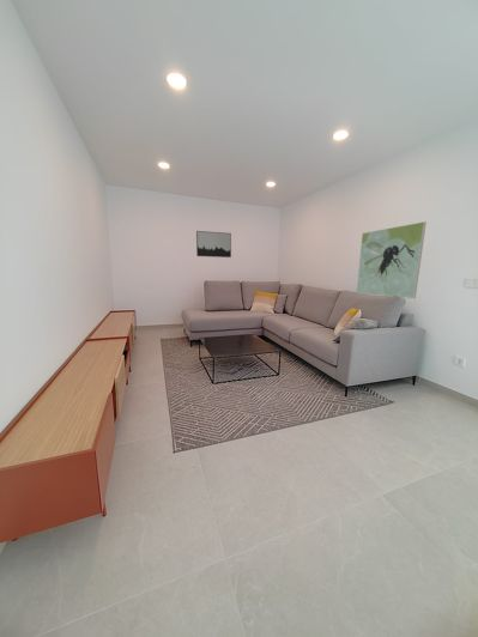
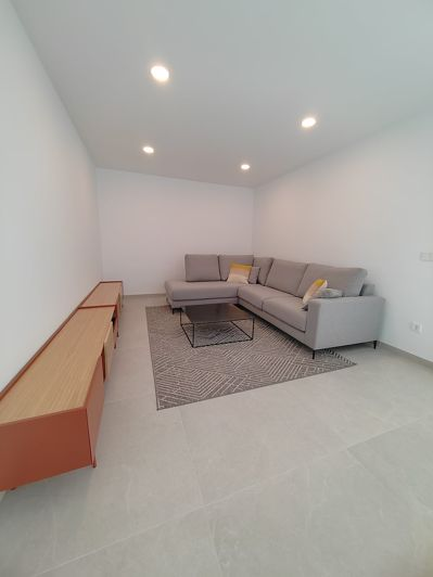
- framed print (386, 262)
- wall art (213, 244)
